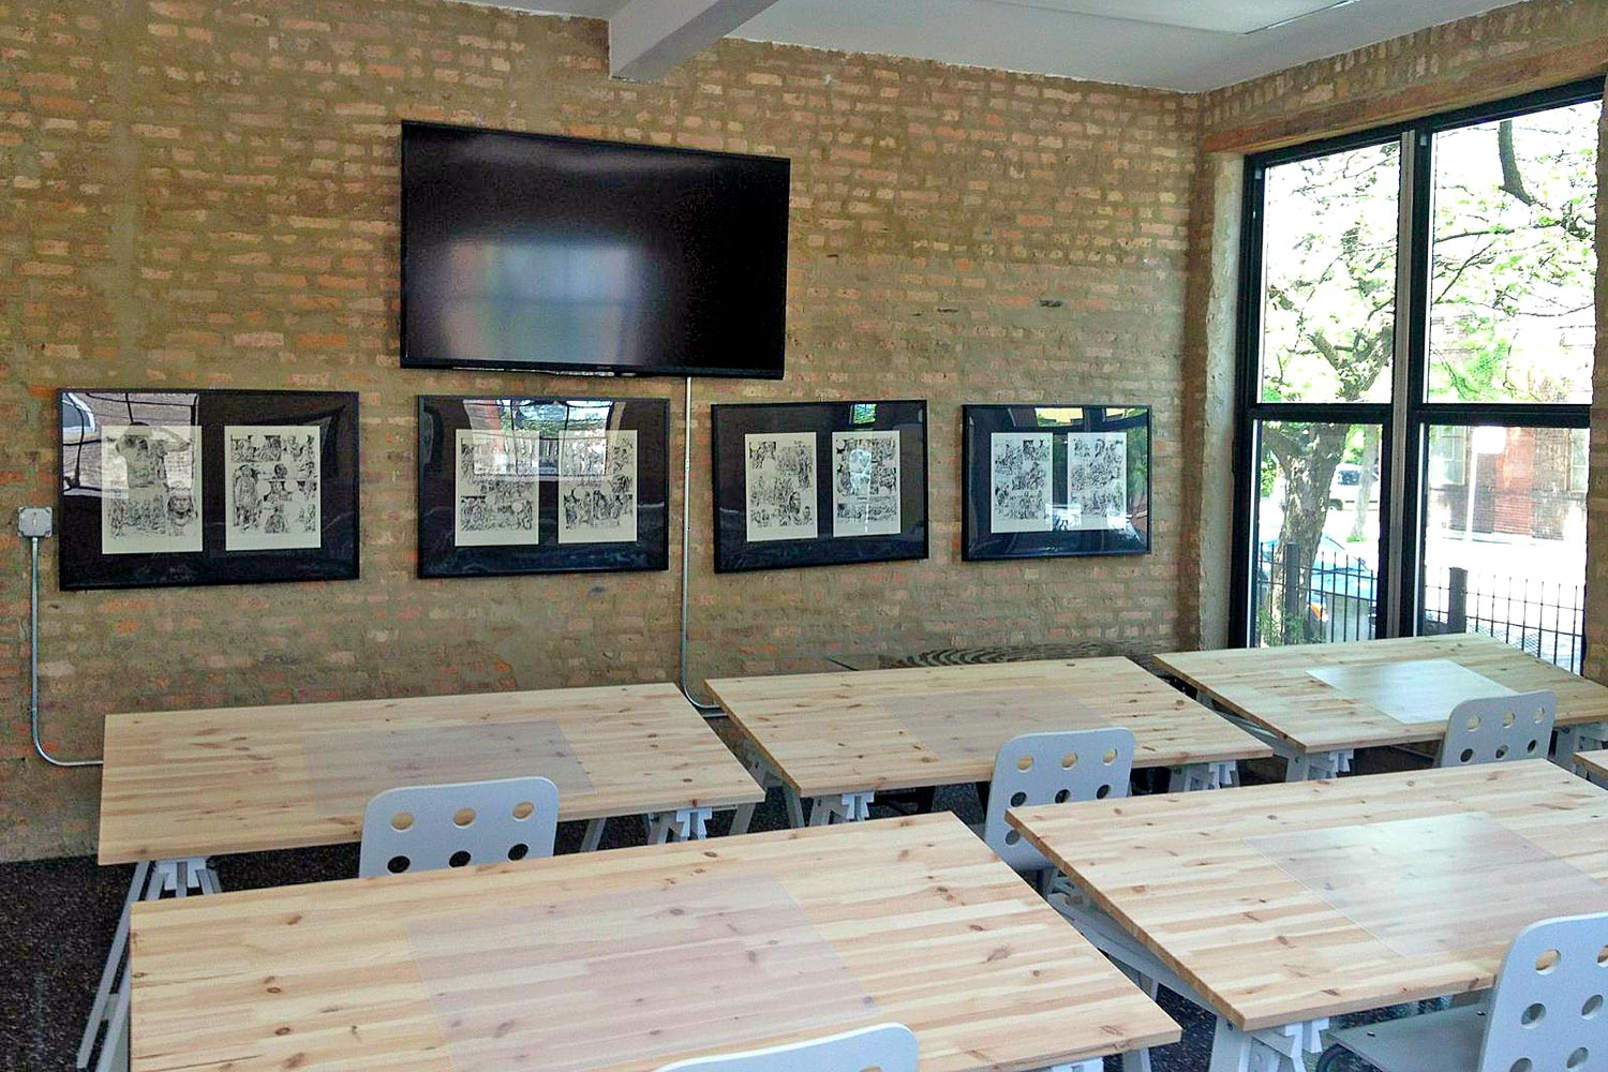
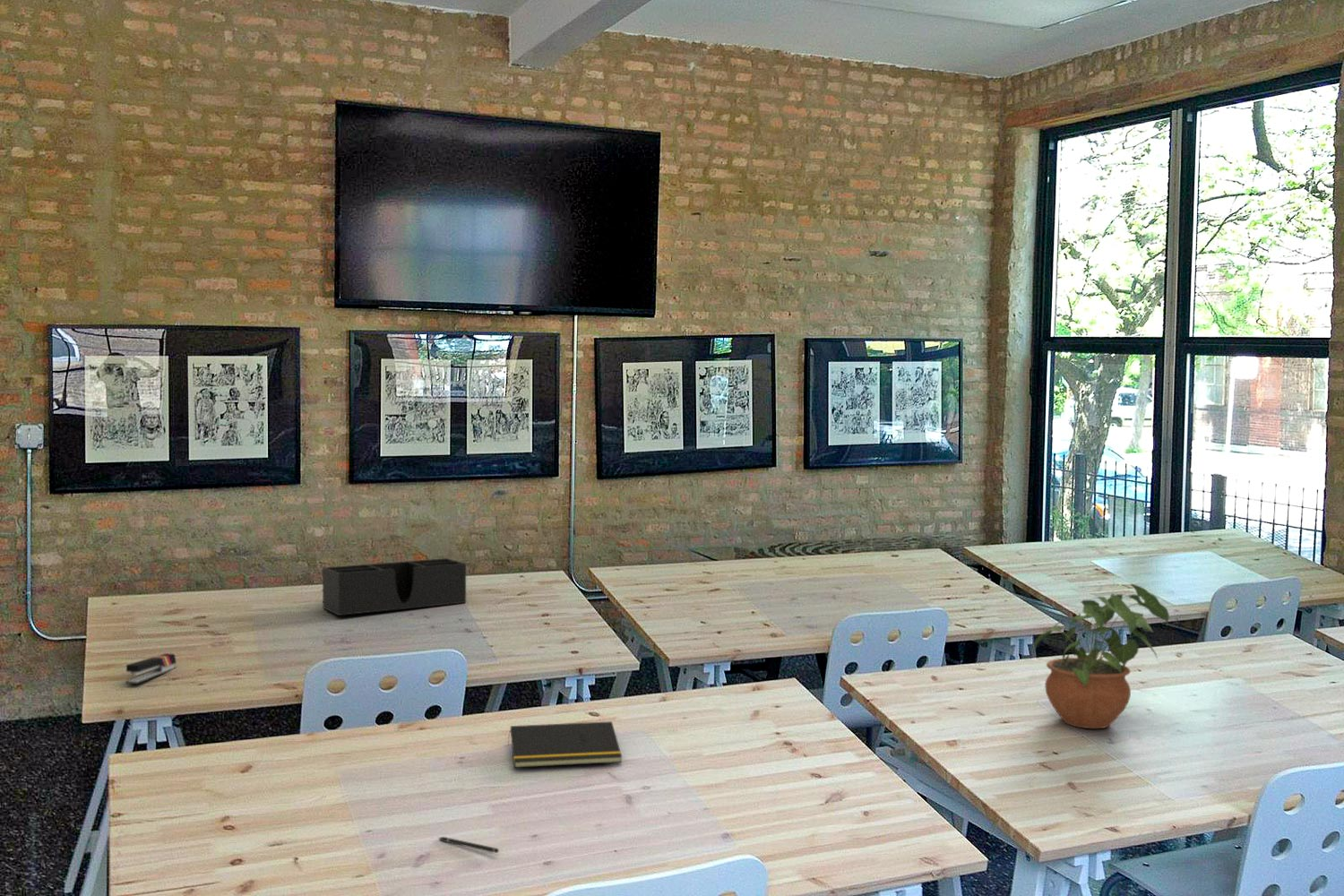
+ pen (467, 844)
+ notepad (564, 744)
+ desk organizer (395, 585)
+ potted plant (1107, 653)
+ stapler (151, 667)
